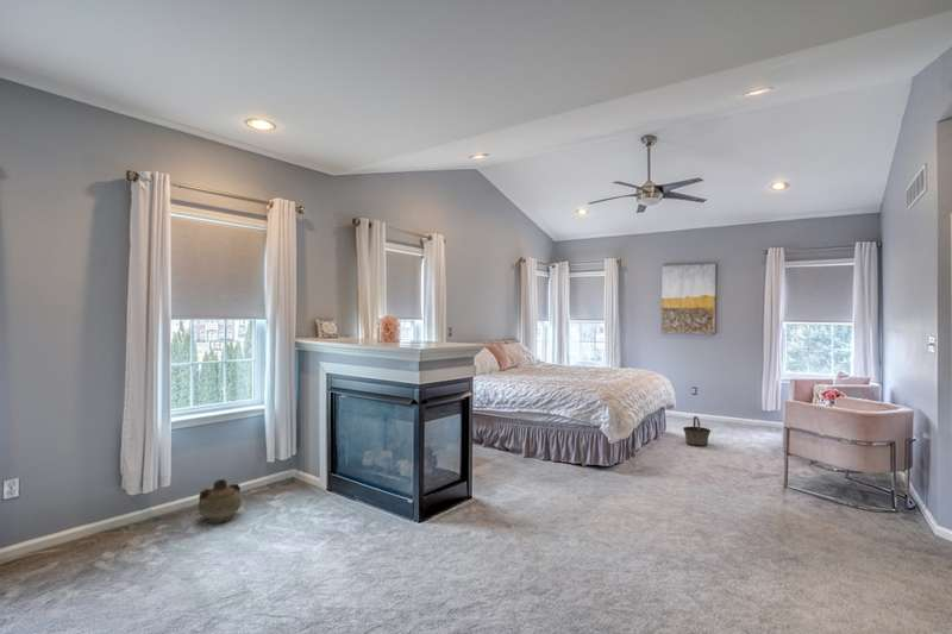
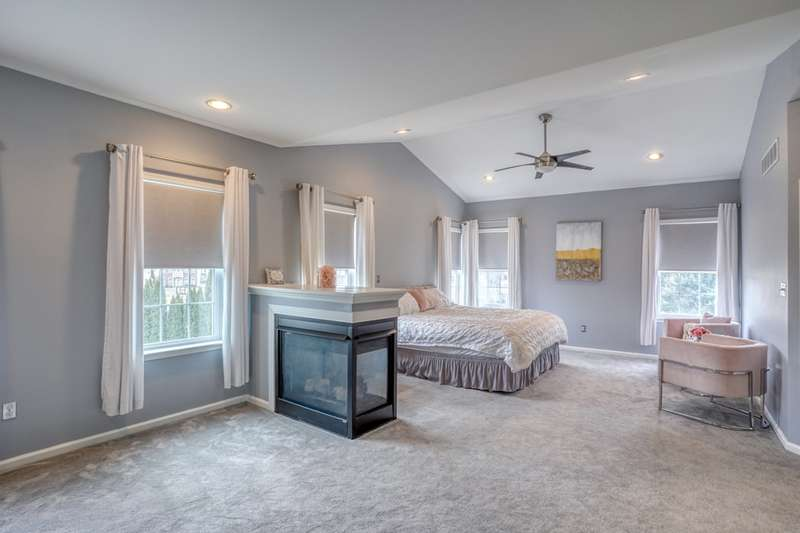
- ceramic jug (220, 498)
- basket (696, 429)
